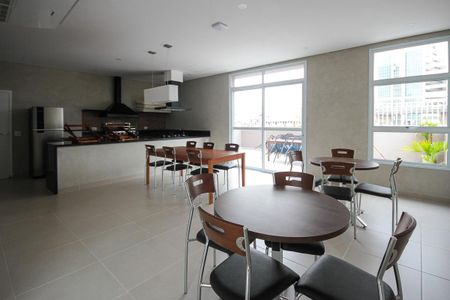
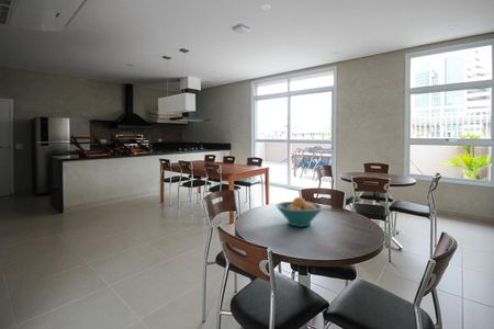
+ fruit bowl (299, 211)
